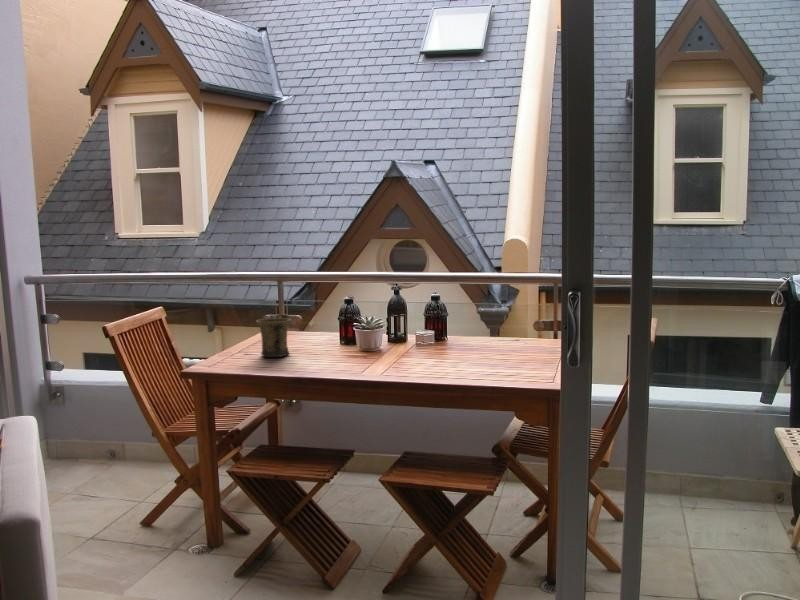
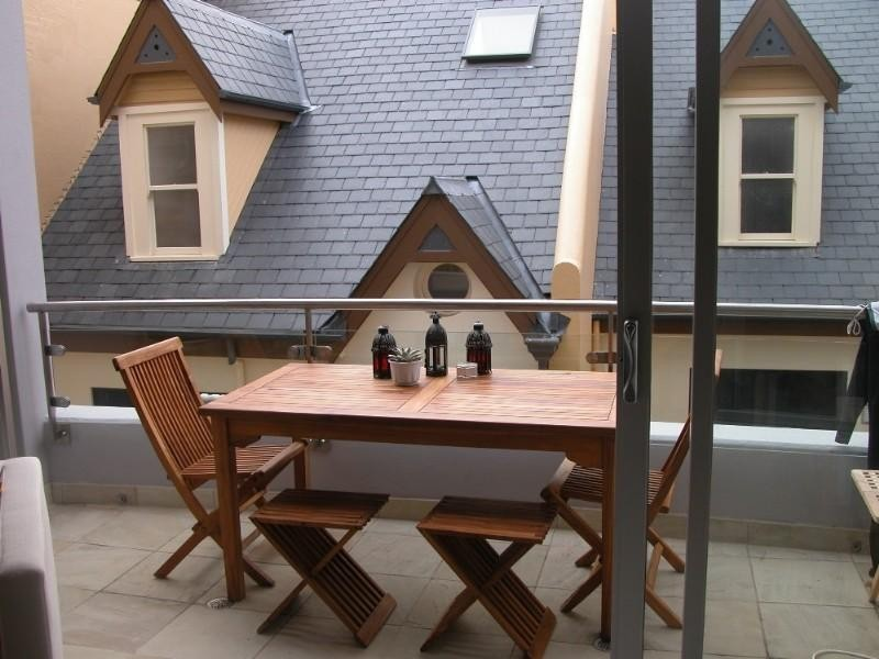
- mug (274, 337)
